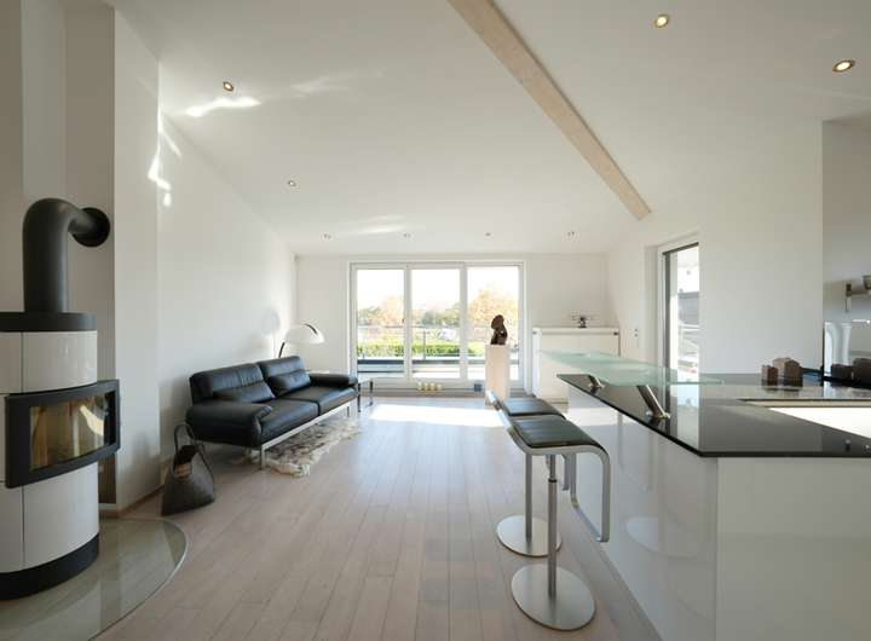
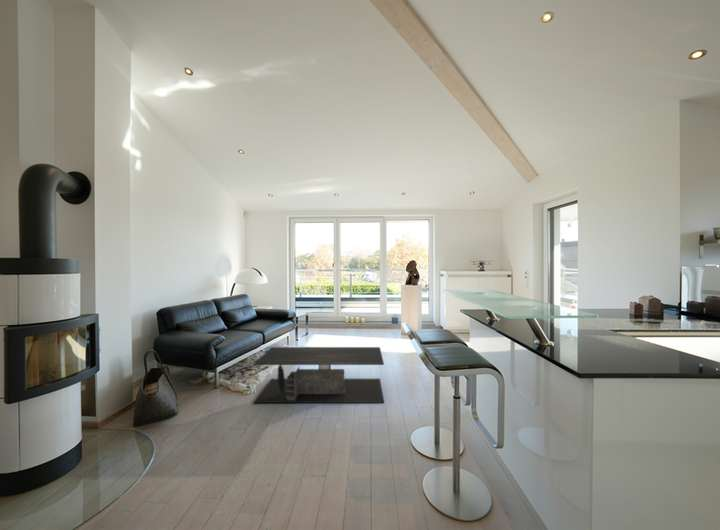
+ coffee table (322, 372)
